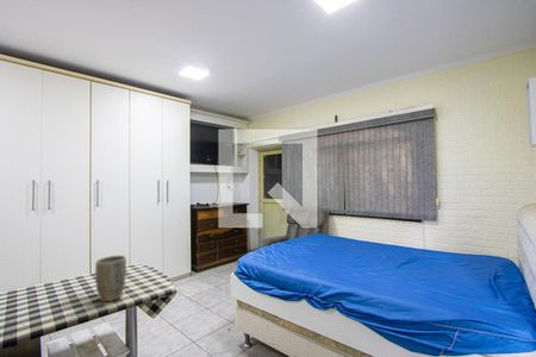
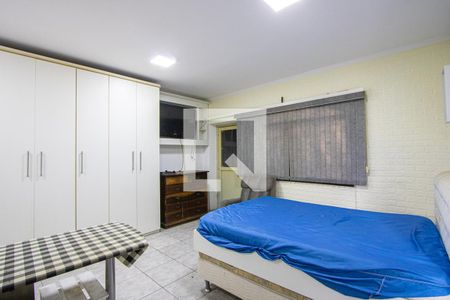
- plant pot (111, 277)
